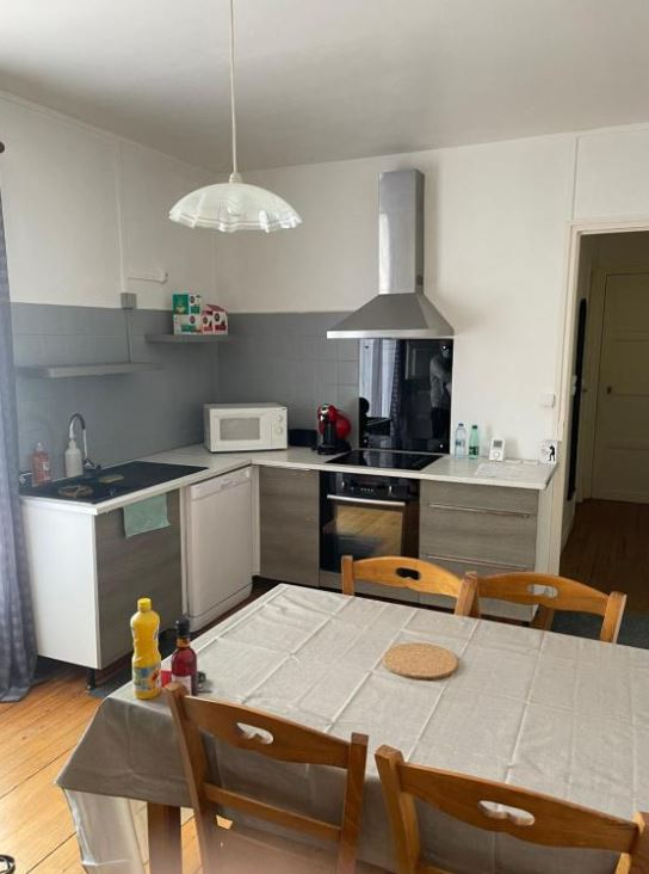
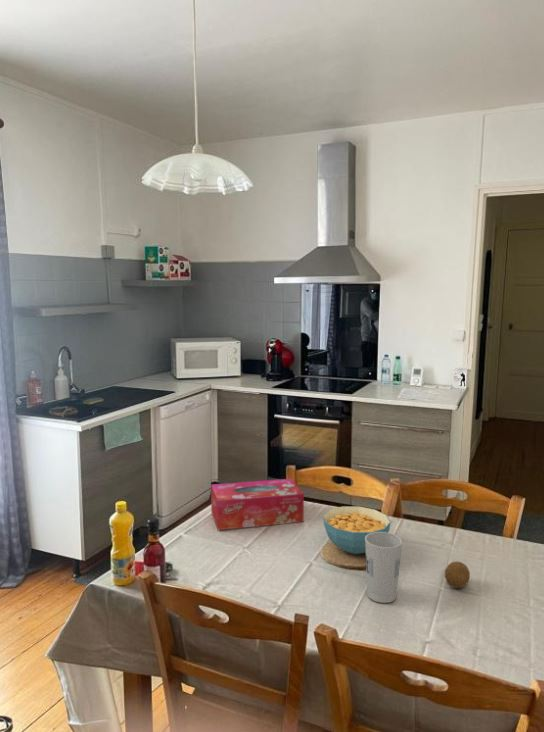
+ cup (382, 567)
+ cereal bowl (355, 534)
+ fruit (457, 574)
+ tissue box (256, 503)
